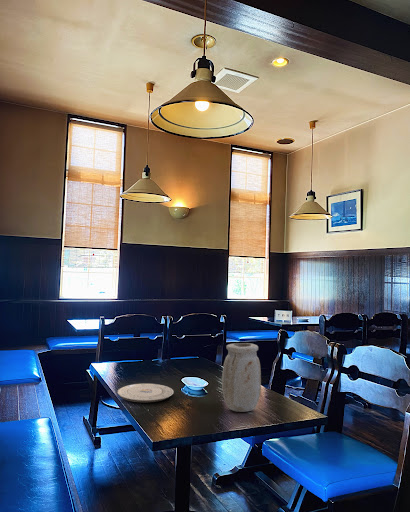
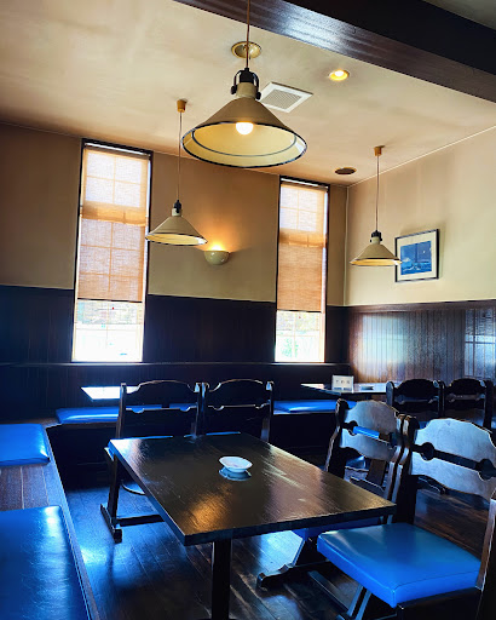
- vase (241, 376)
- plate (145, 392)
